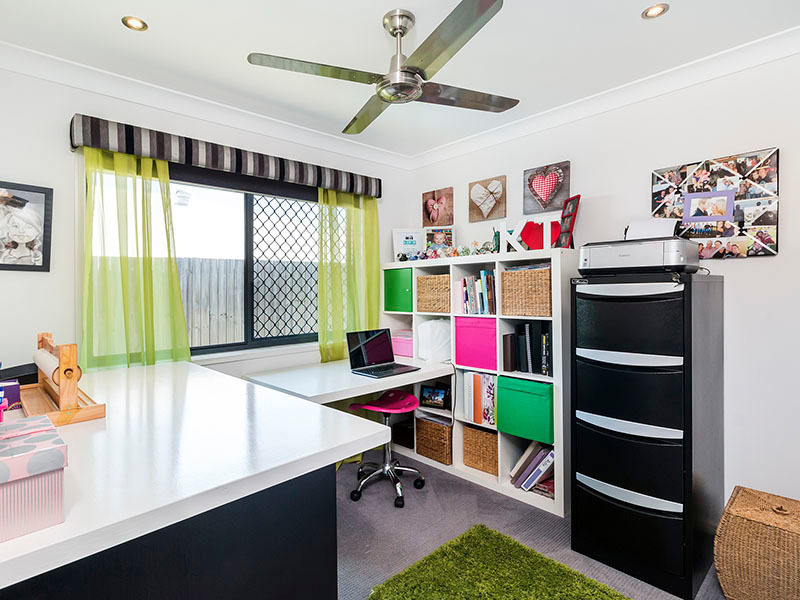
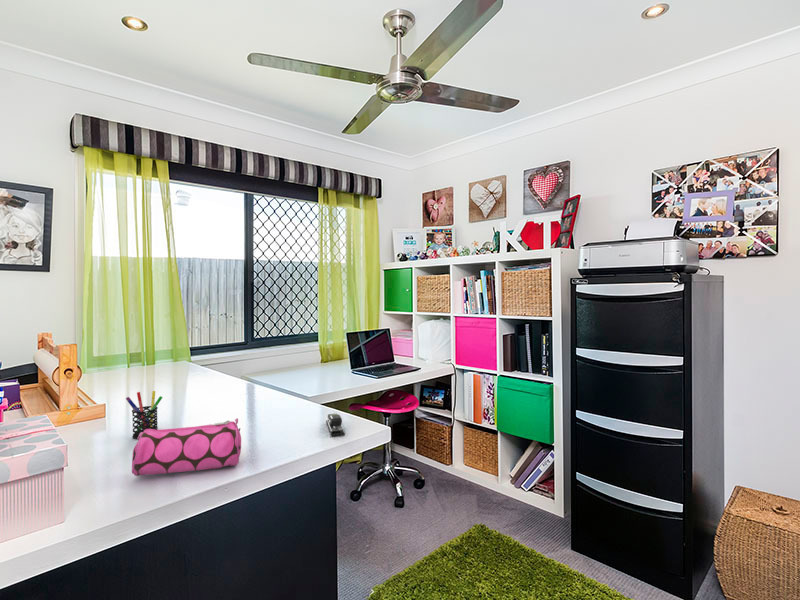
+ pencil case (189, 446)
+ pen holder (147, 413)
+ stapler (334, 421)
